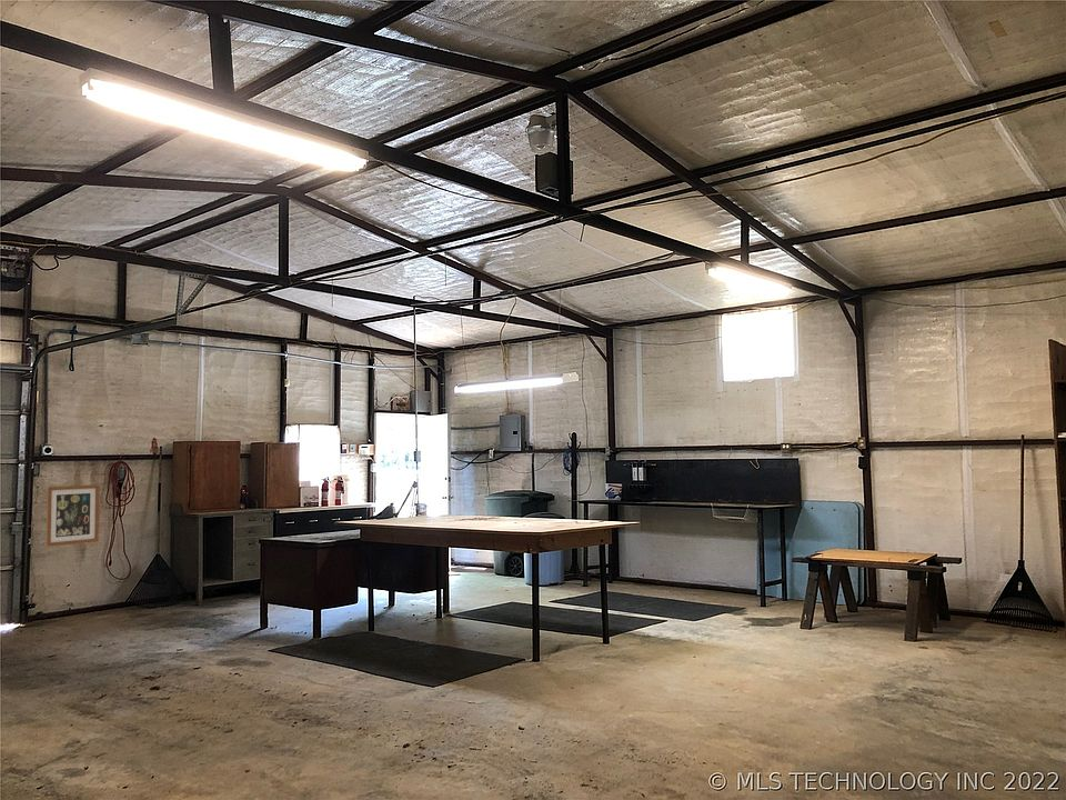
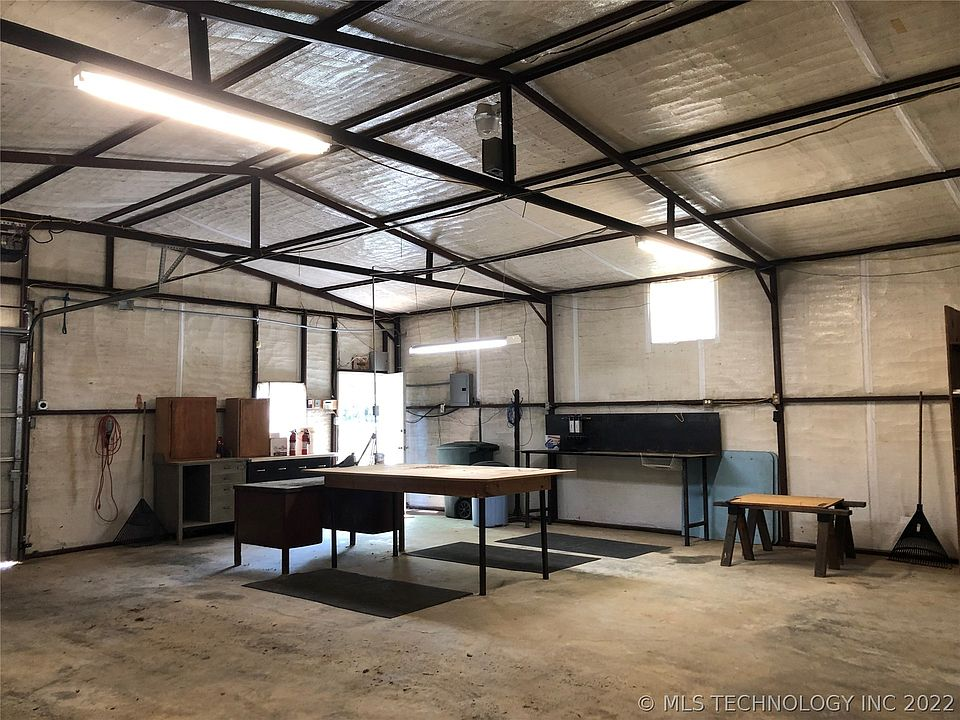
- wall art (73, 514)
